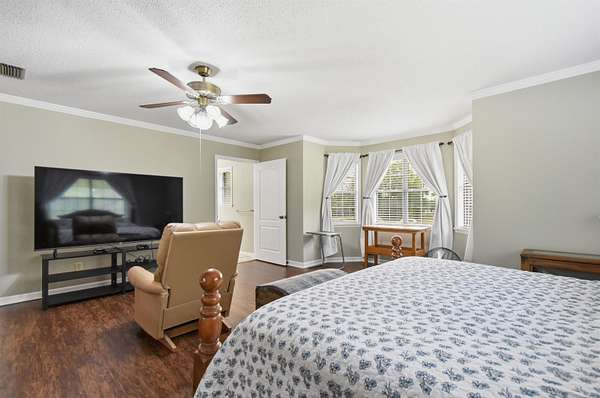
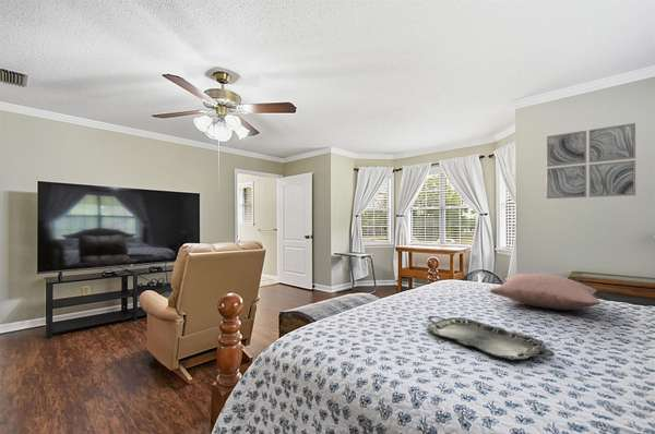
+ wall art (588, 161)
+ pillow (544, 289)
+ serving tray (481, 335)
